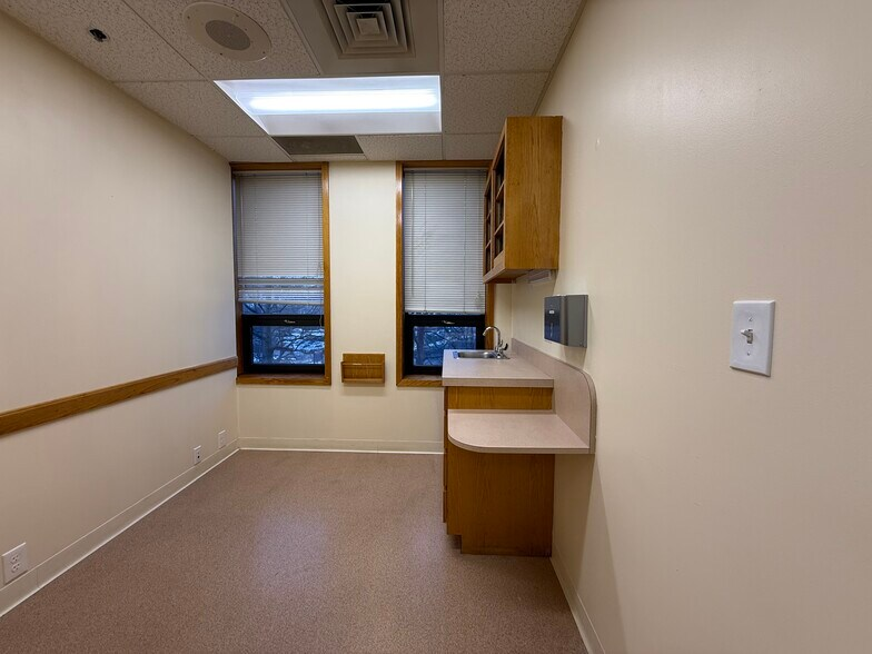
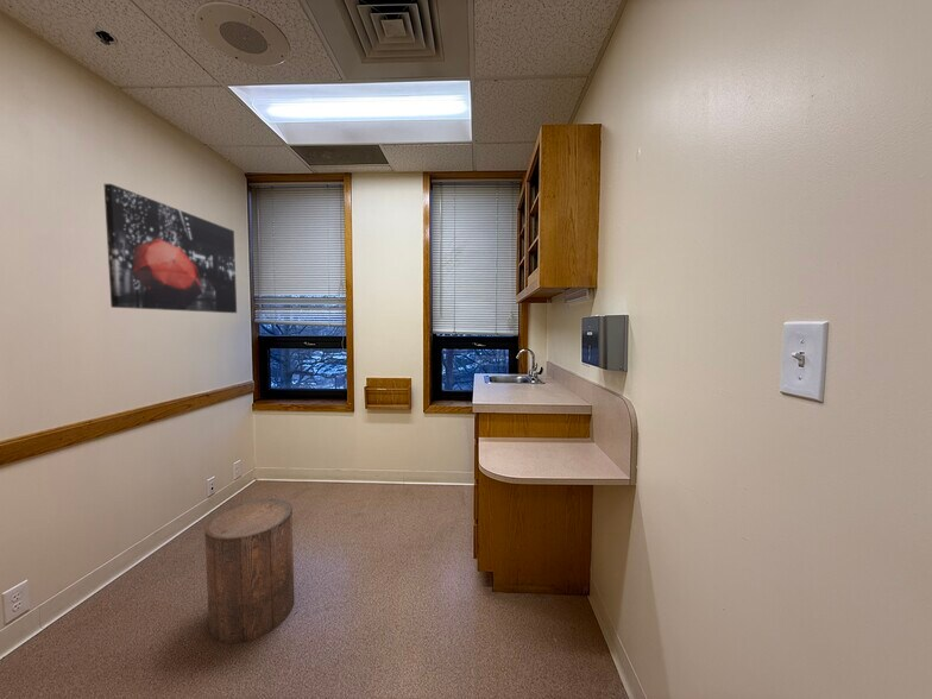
+ stool (252, 565)
+ wall art (184, 262)
